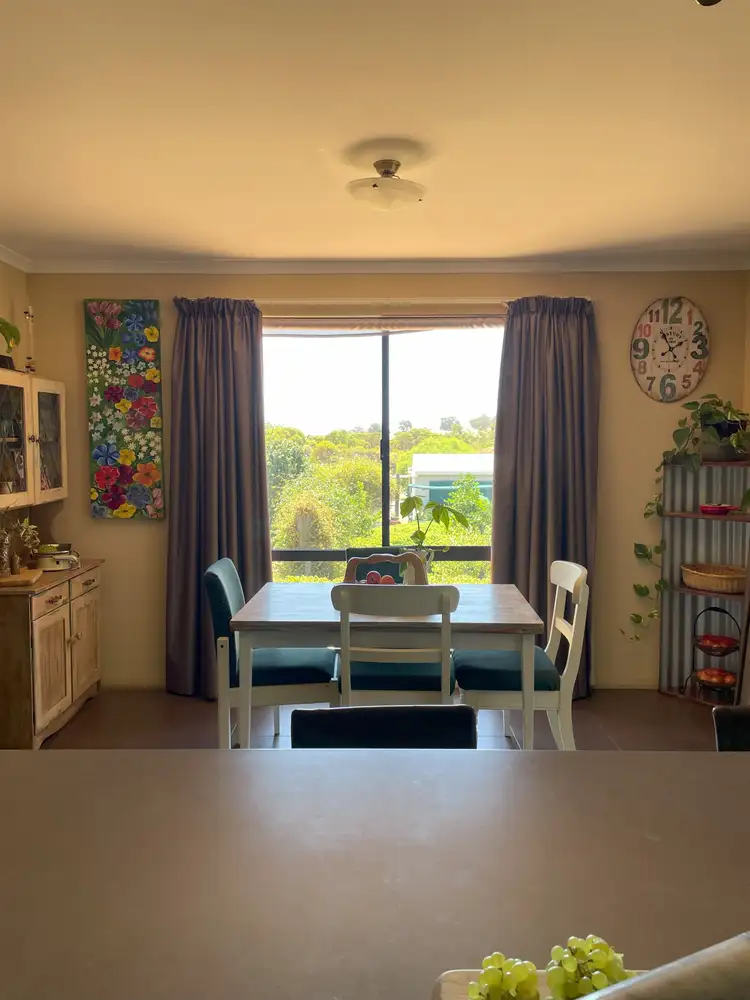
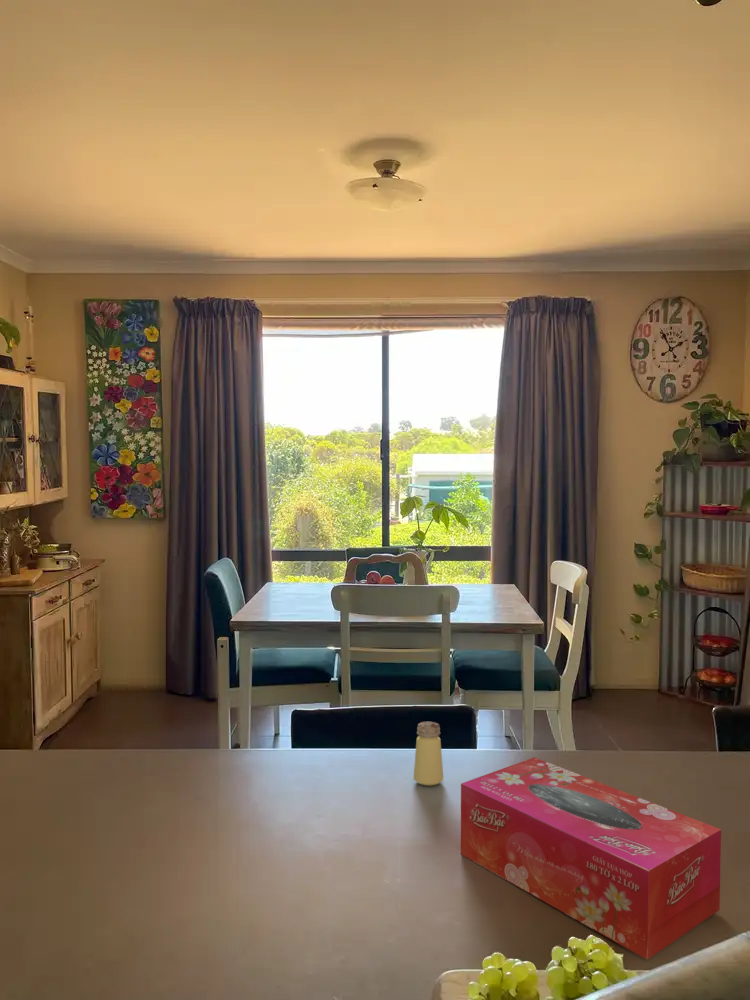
+ saltshaker (428, 752)
+ tissue box (581, 842)
